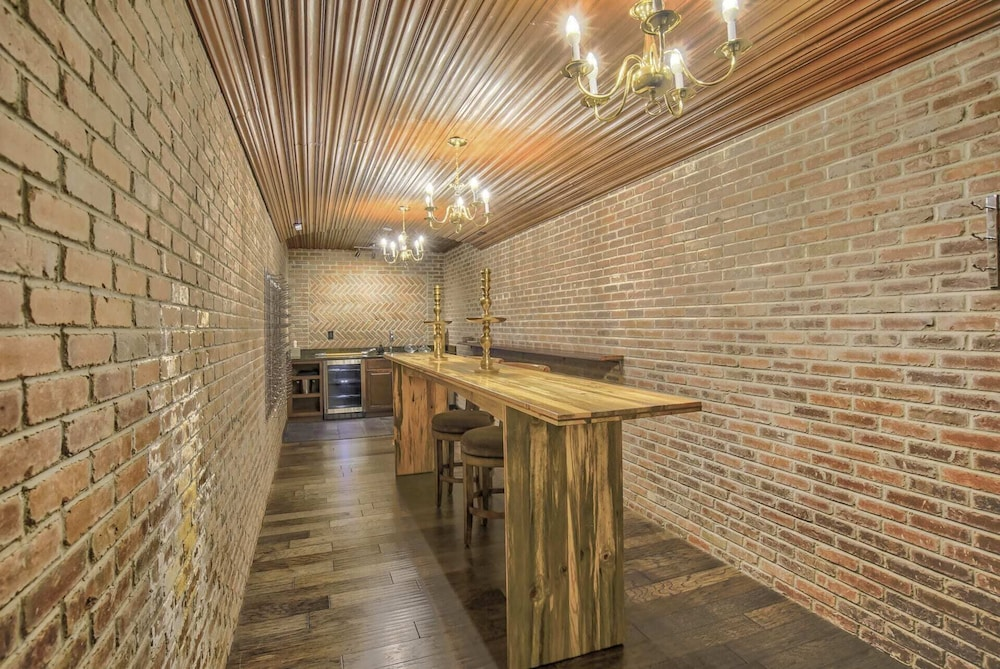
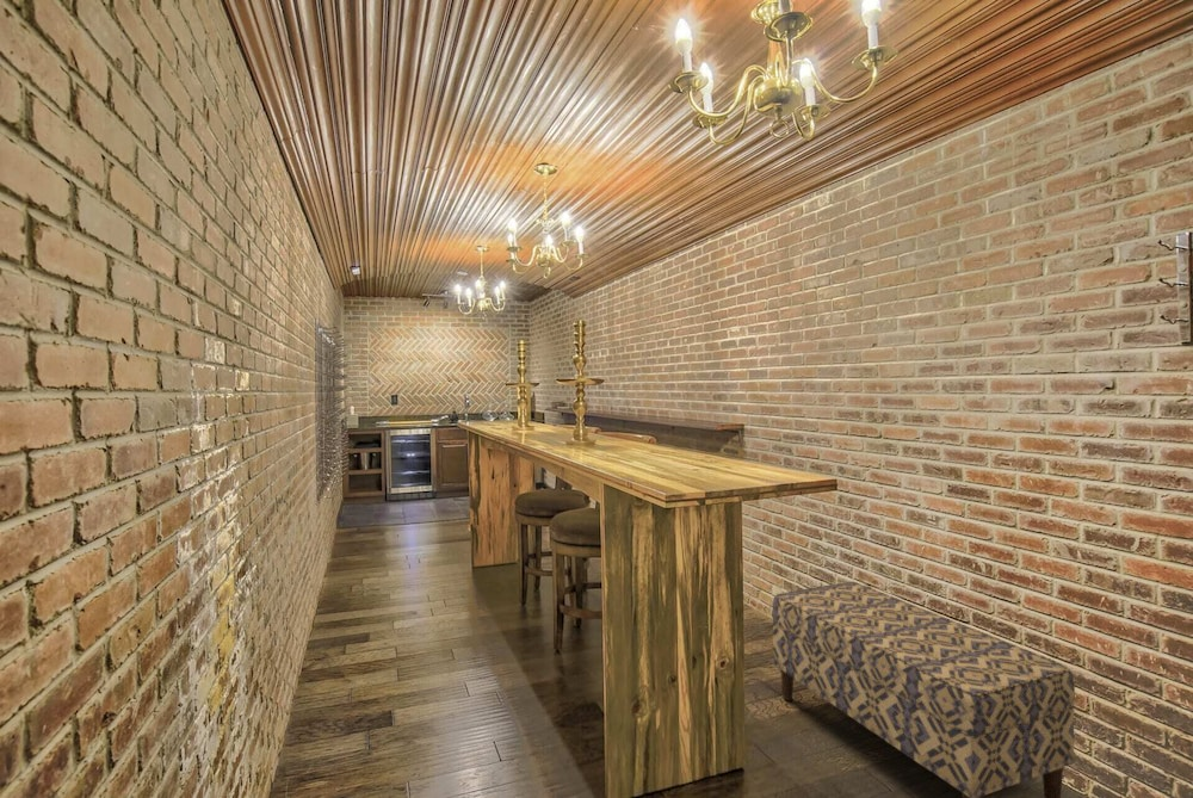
+ bench (900, 683)
